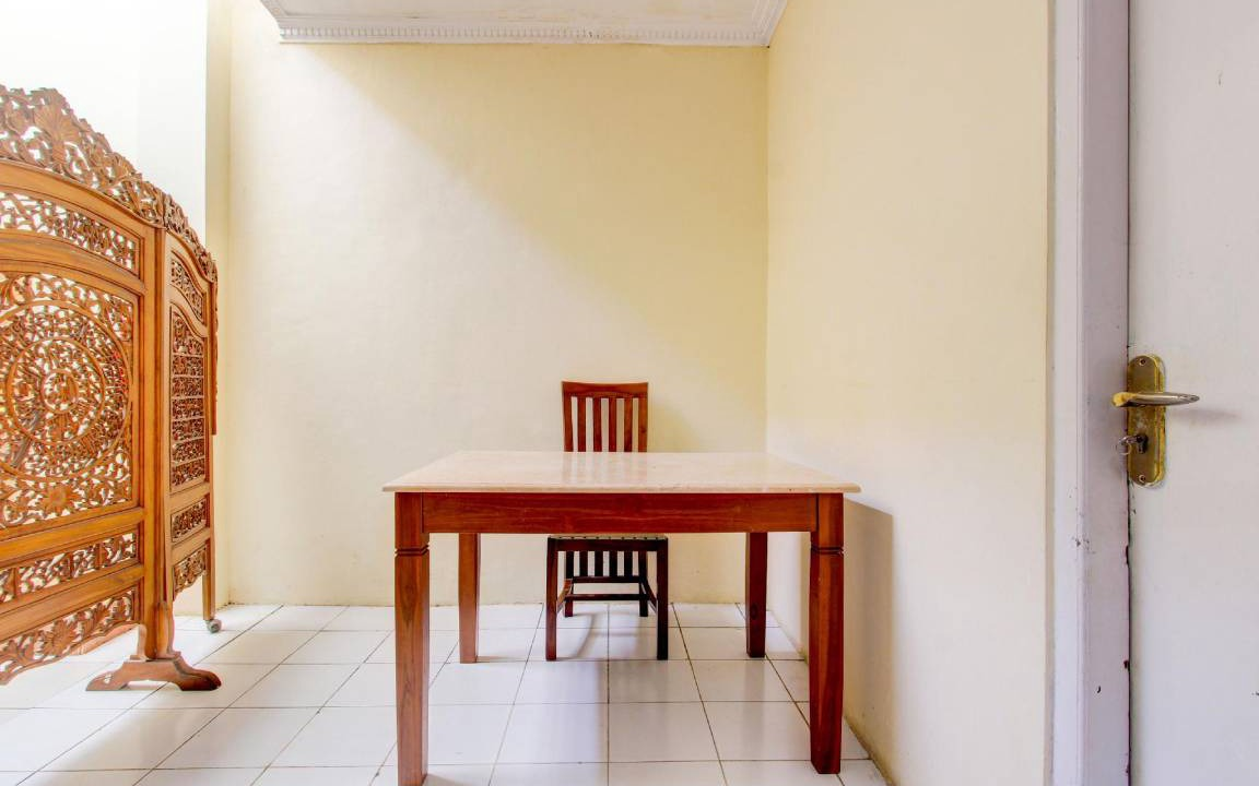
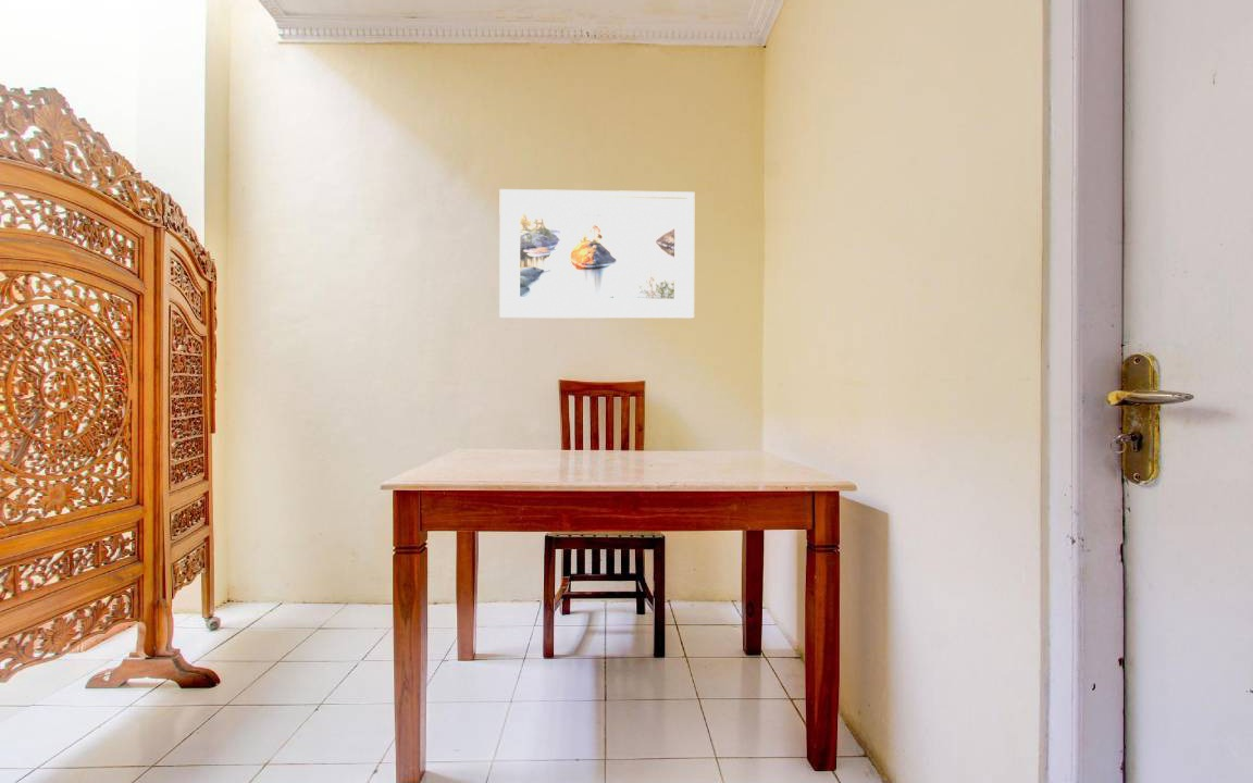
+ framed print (597, 254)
